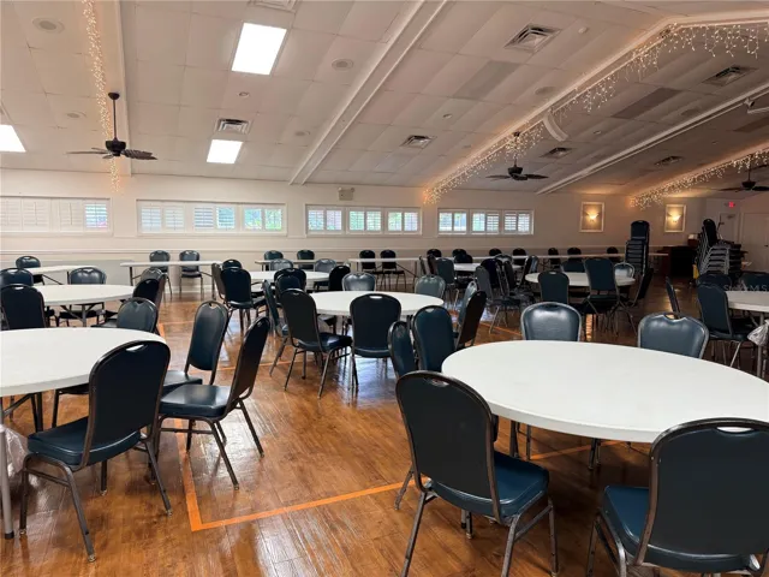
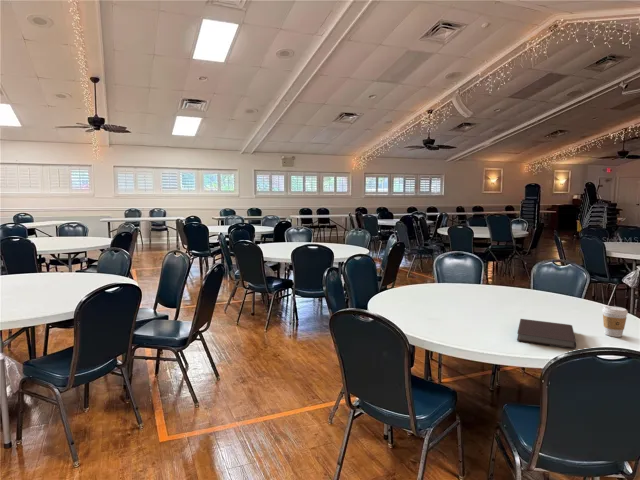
+ coffee cup (614, 320)
+ notebook (545, 332)
